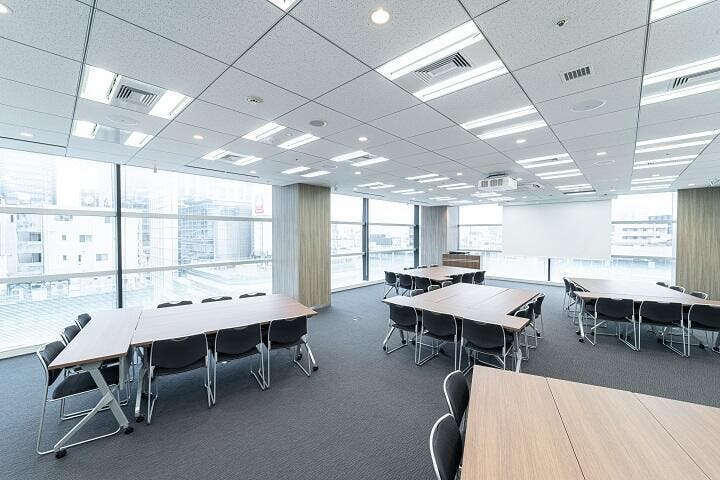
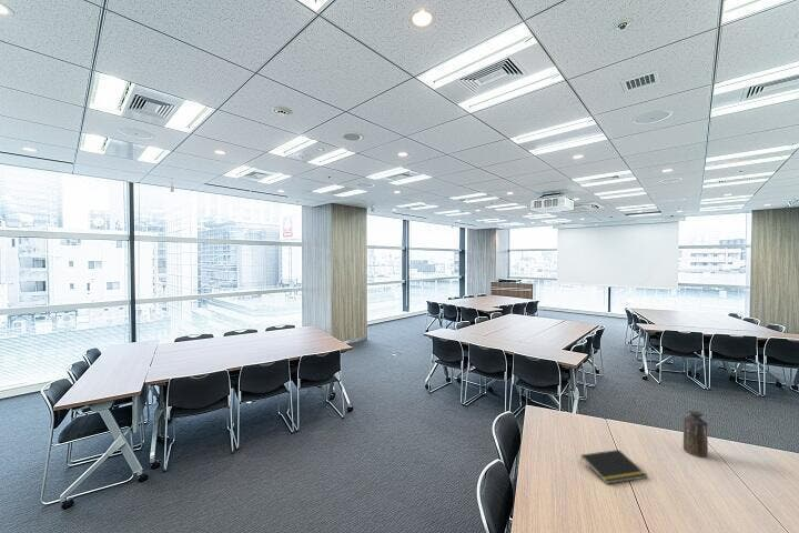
+ bottle (695, 432)
+ notepad (613, 465)
